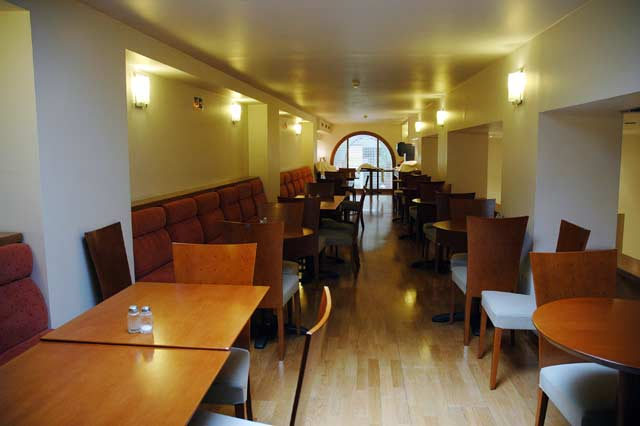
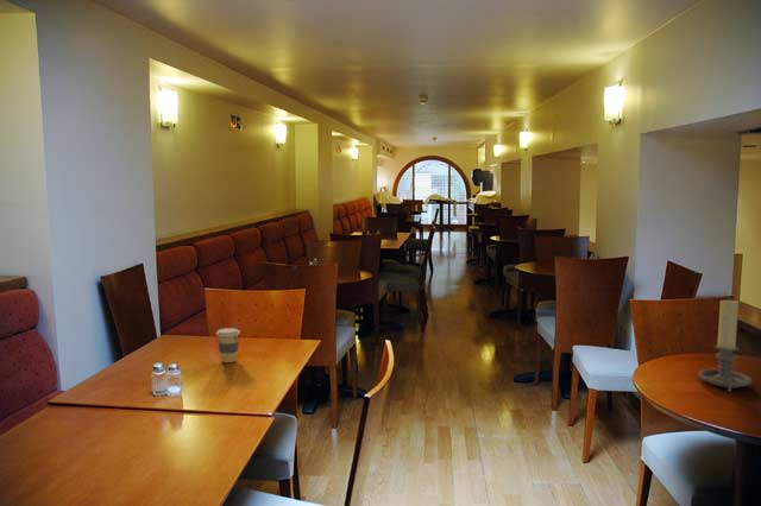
+ coffee cup (228, 344)
+ candle holder (727, 342)
